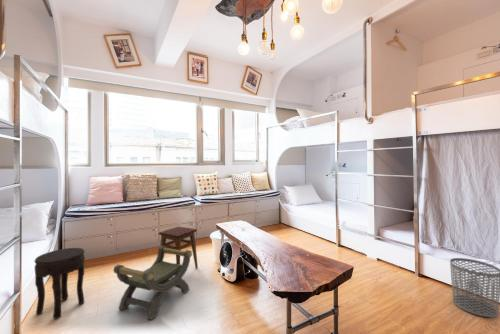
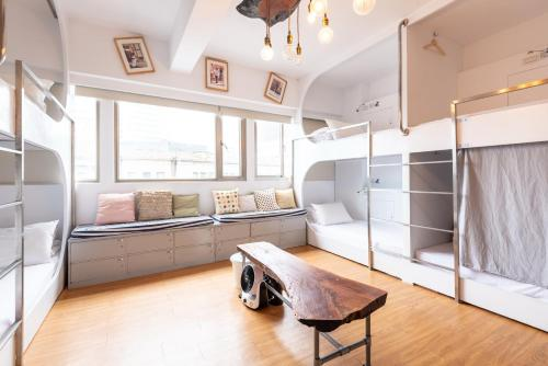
- stool (156, 278)
- stool (178, 249)
- waste bin (474, 286)
- side table (61, 281)
